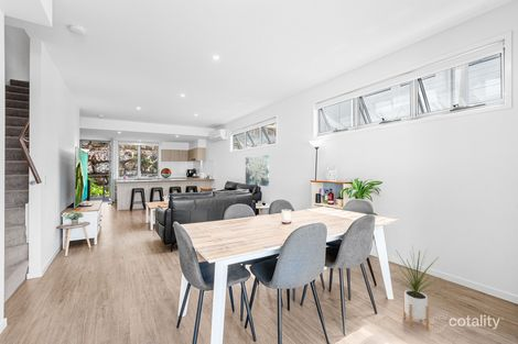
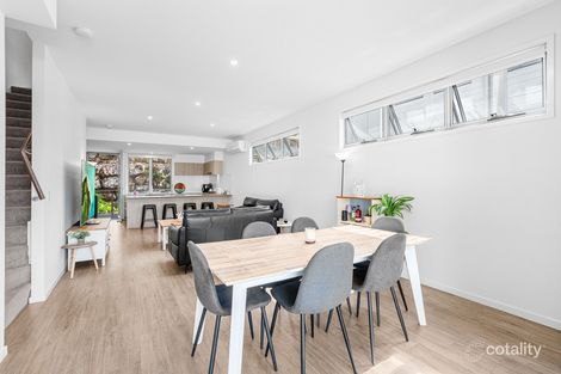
- wall art (256, 170)
- house plant (414, 285)
